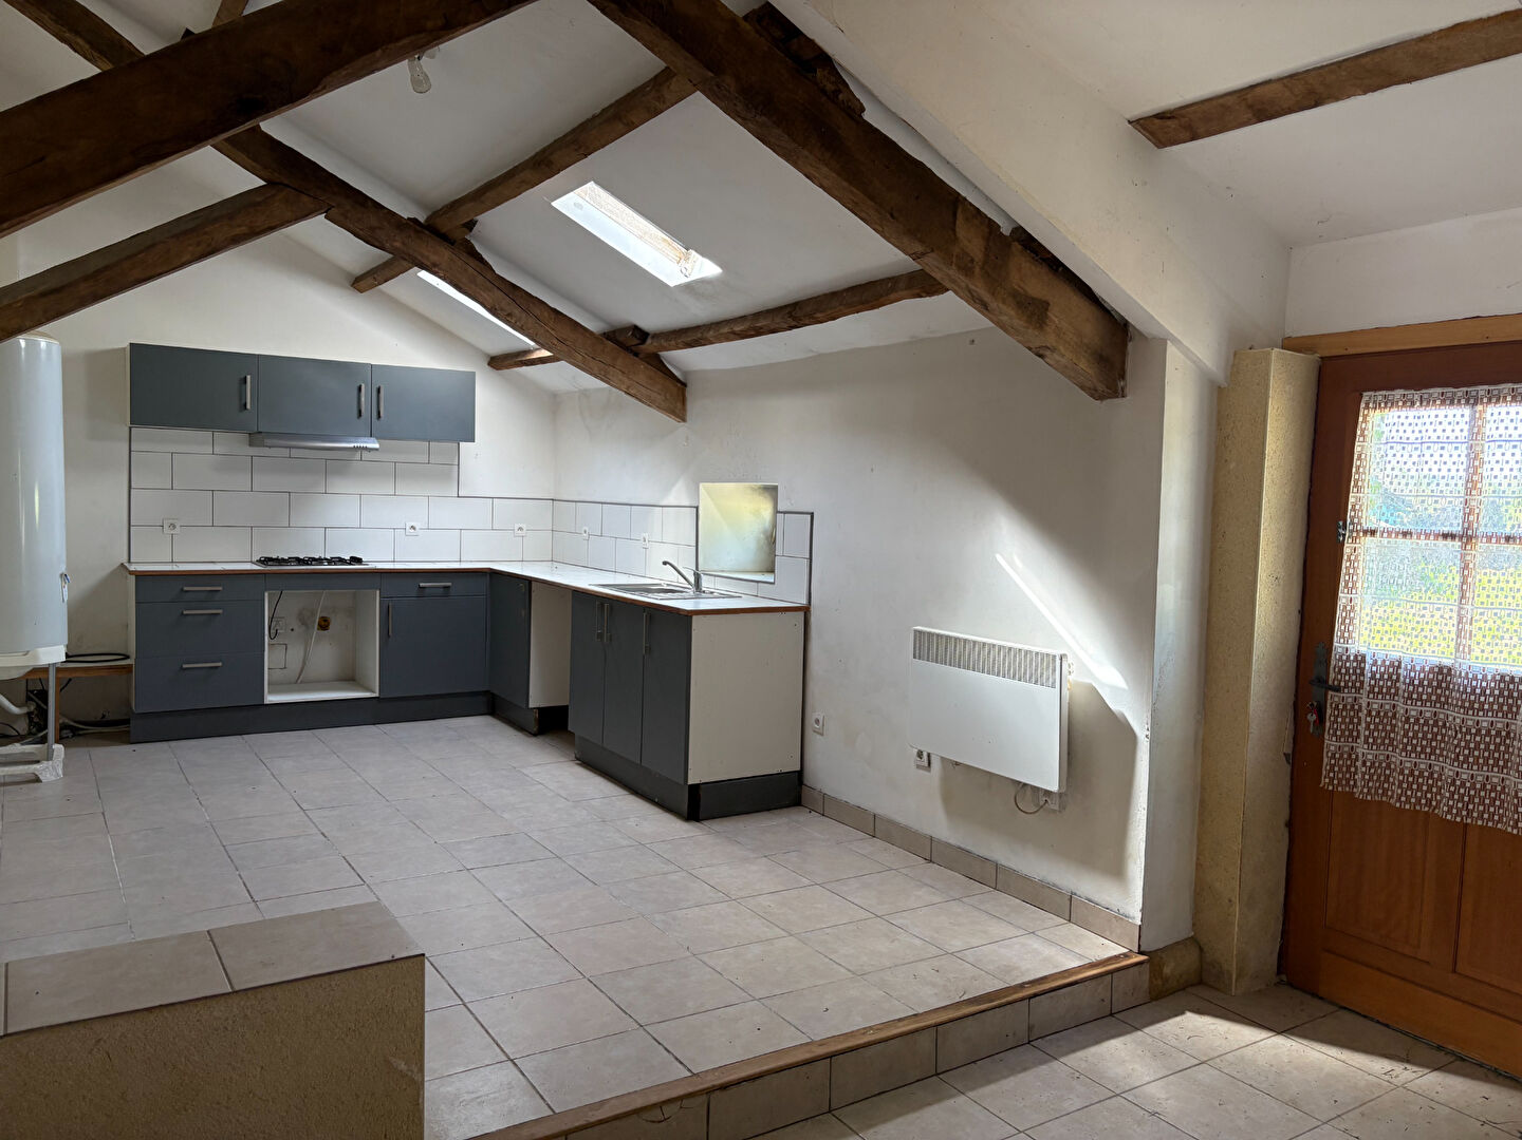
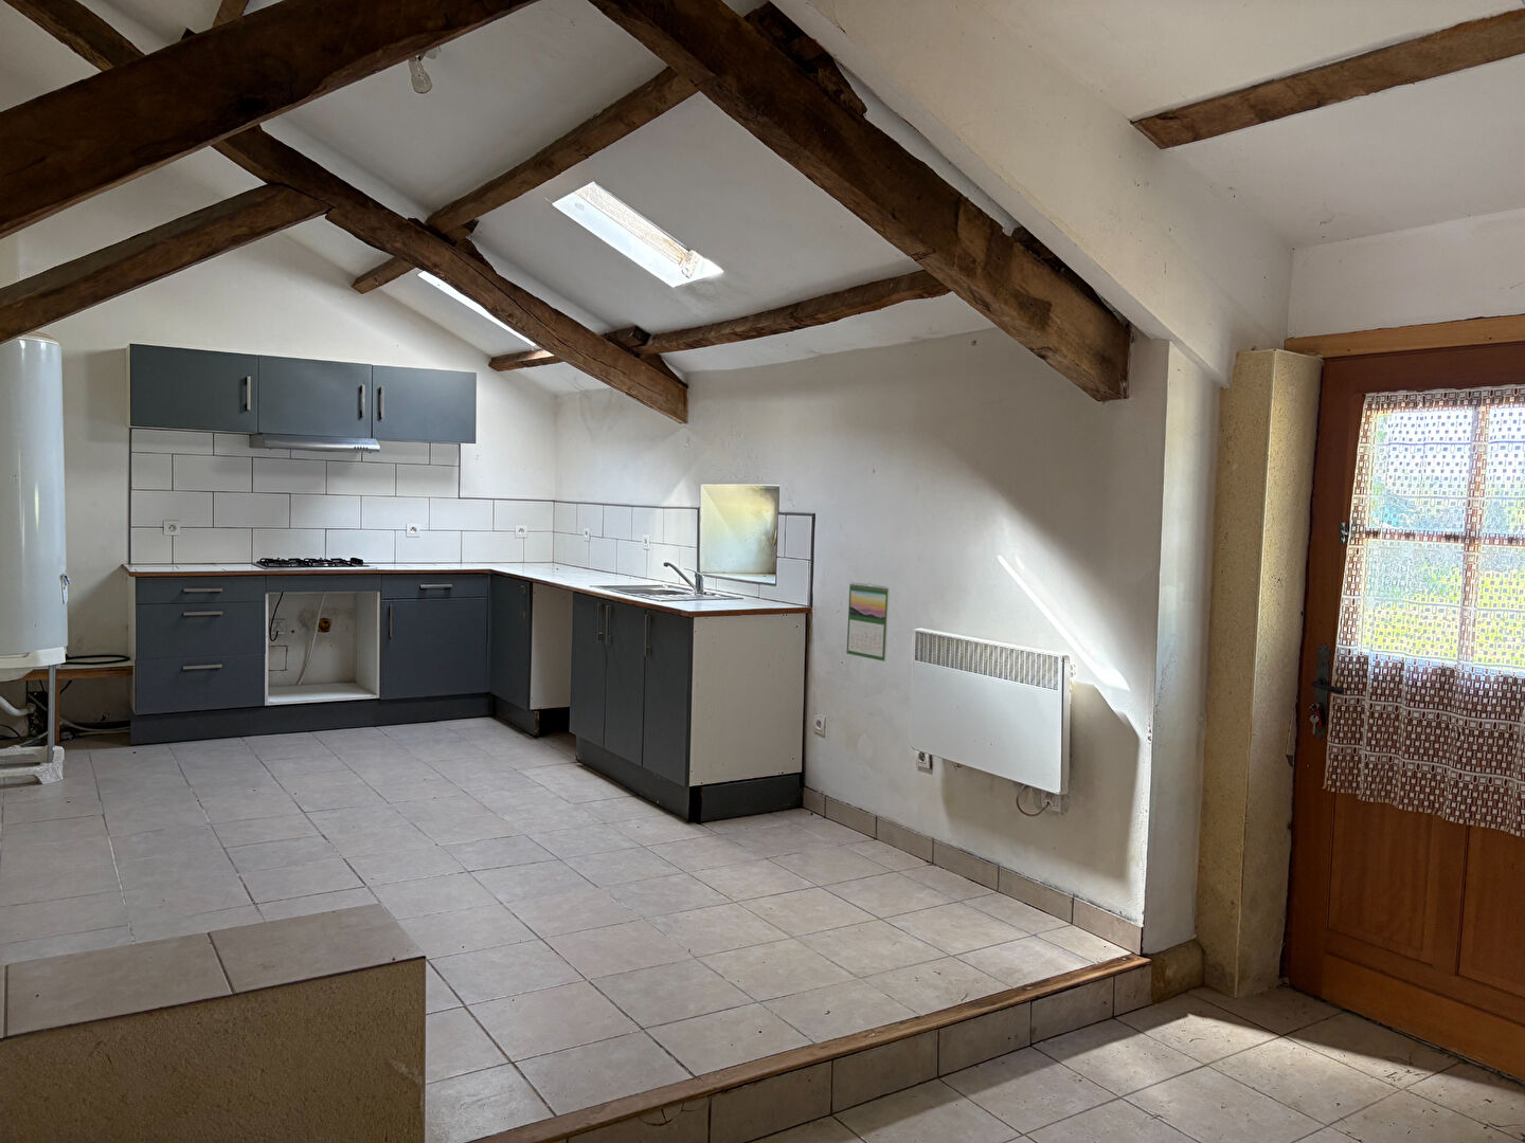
+ calendar (867, 620)
